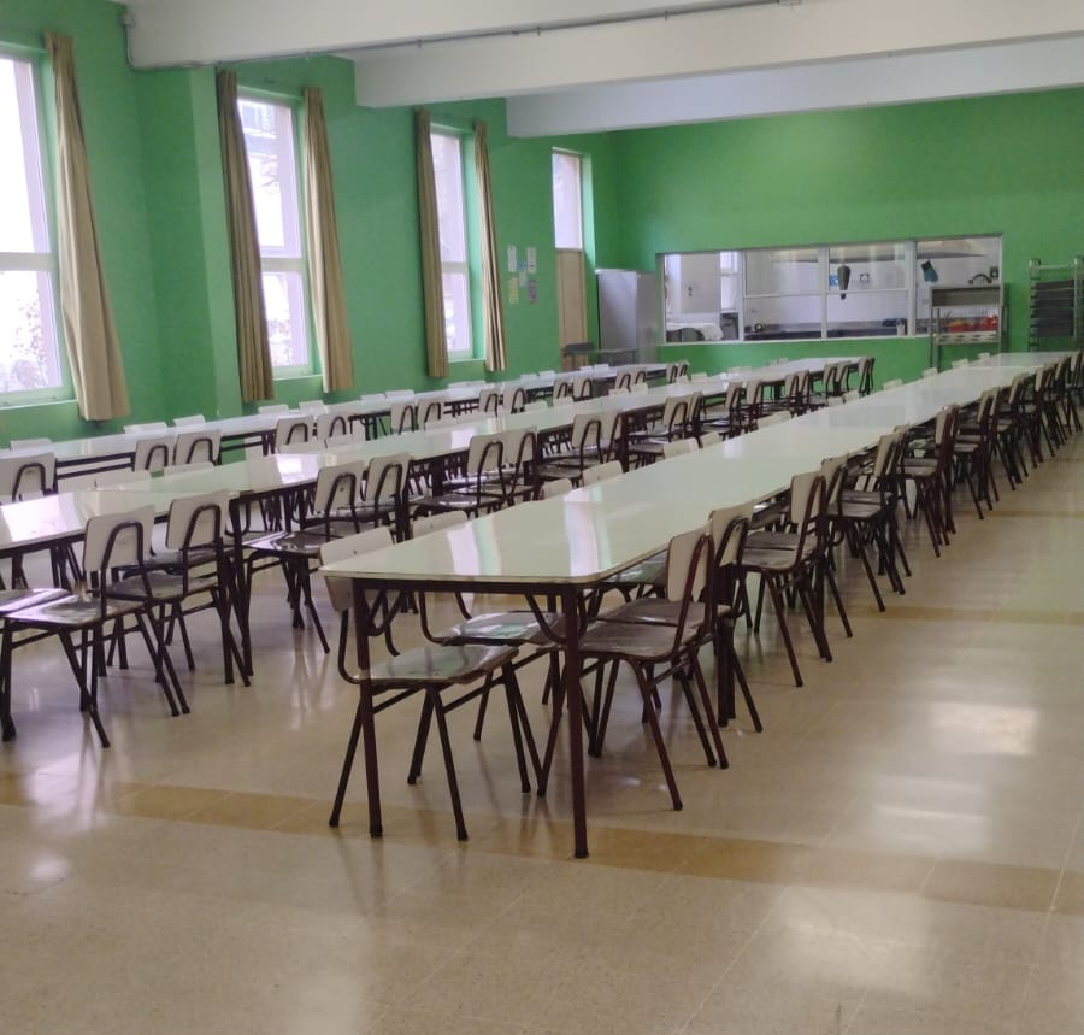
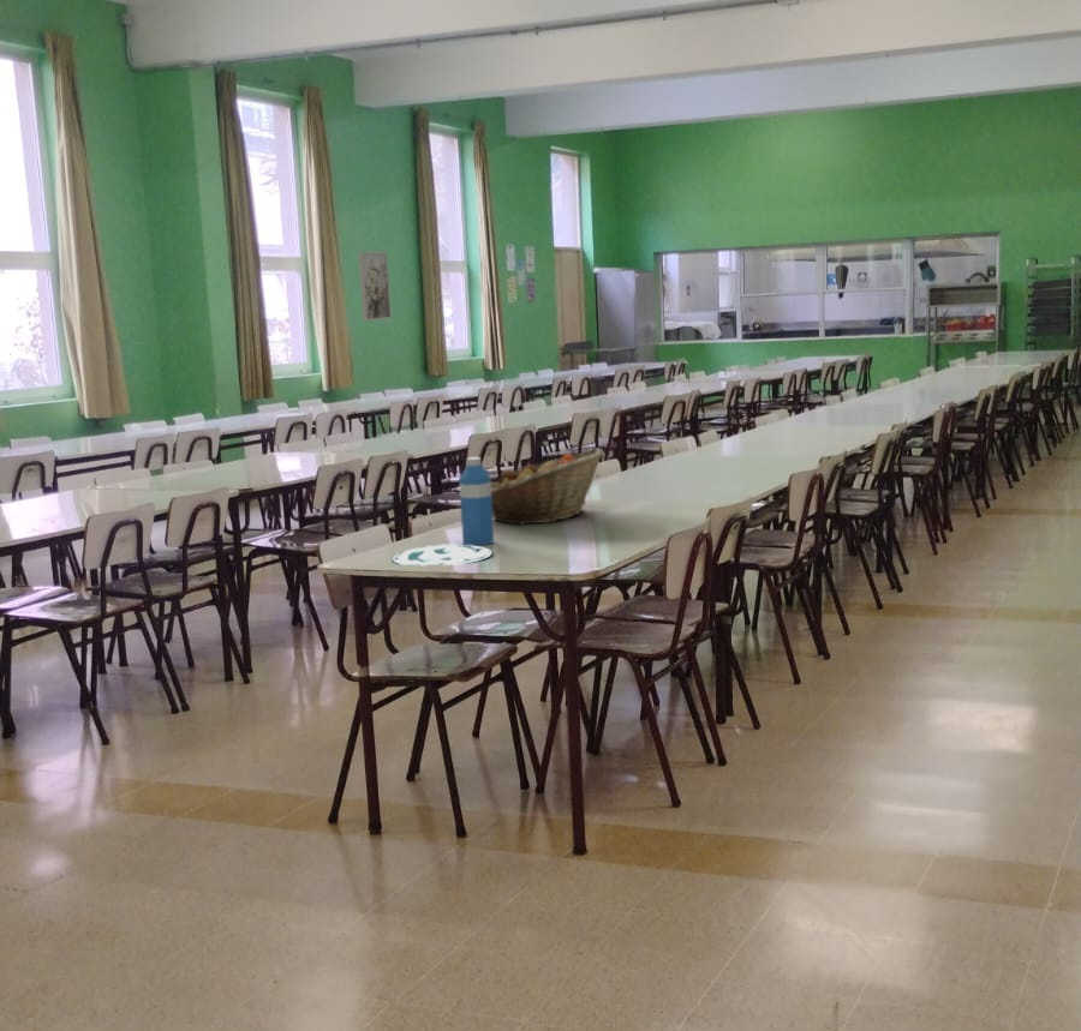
+ fruit basket (543, 484)
+ wall art (375, 286)
+ water bottle (476, 499)
+ plate (442, 551)
